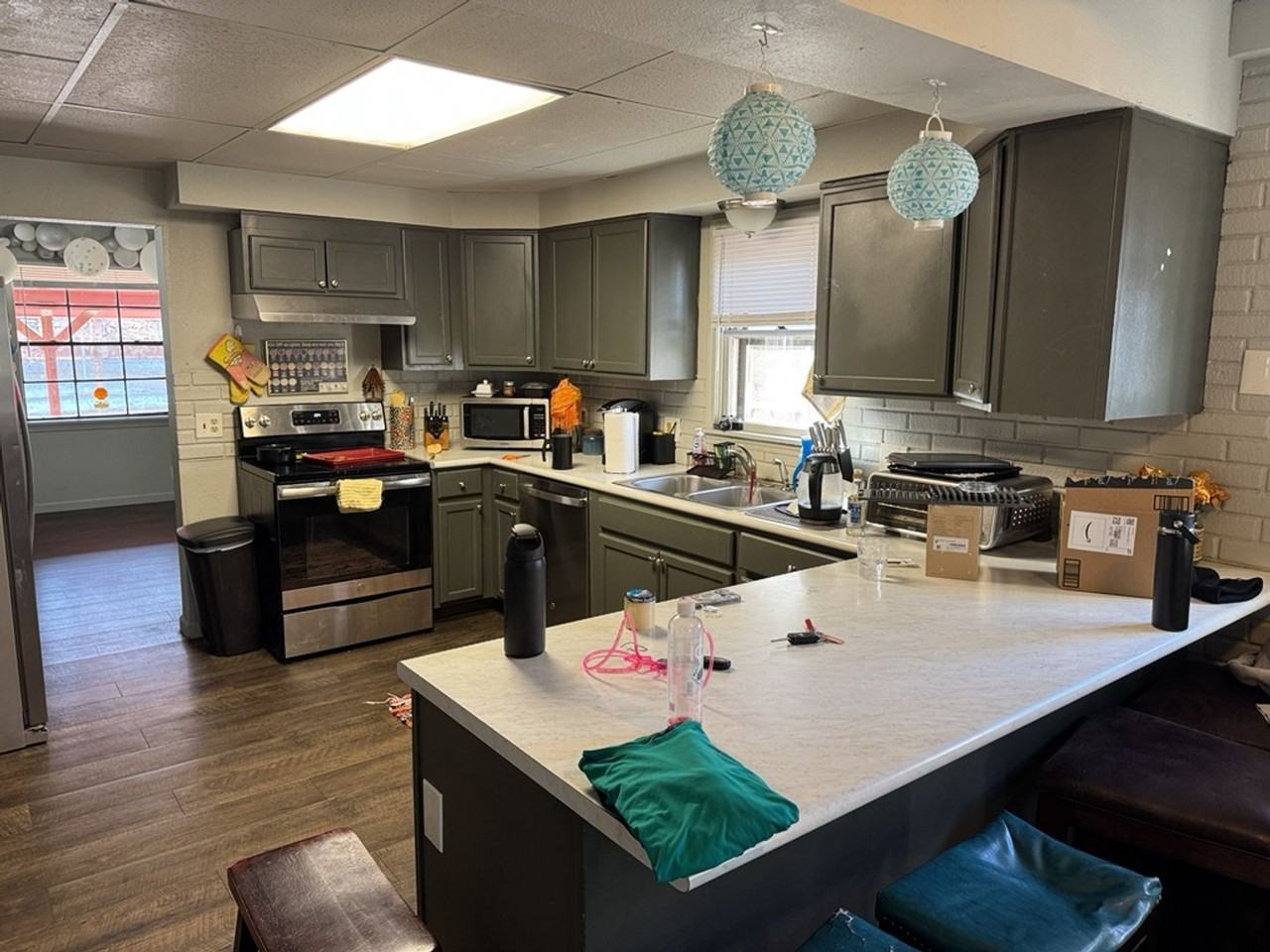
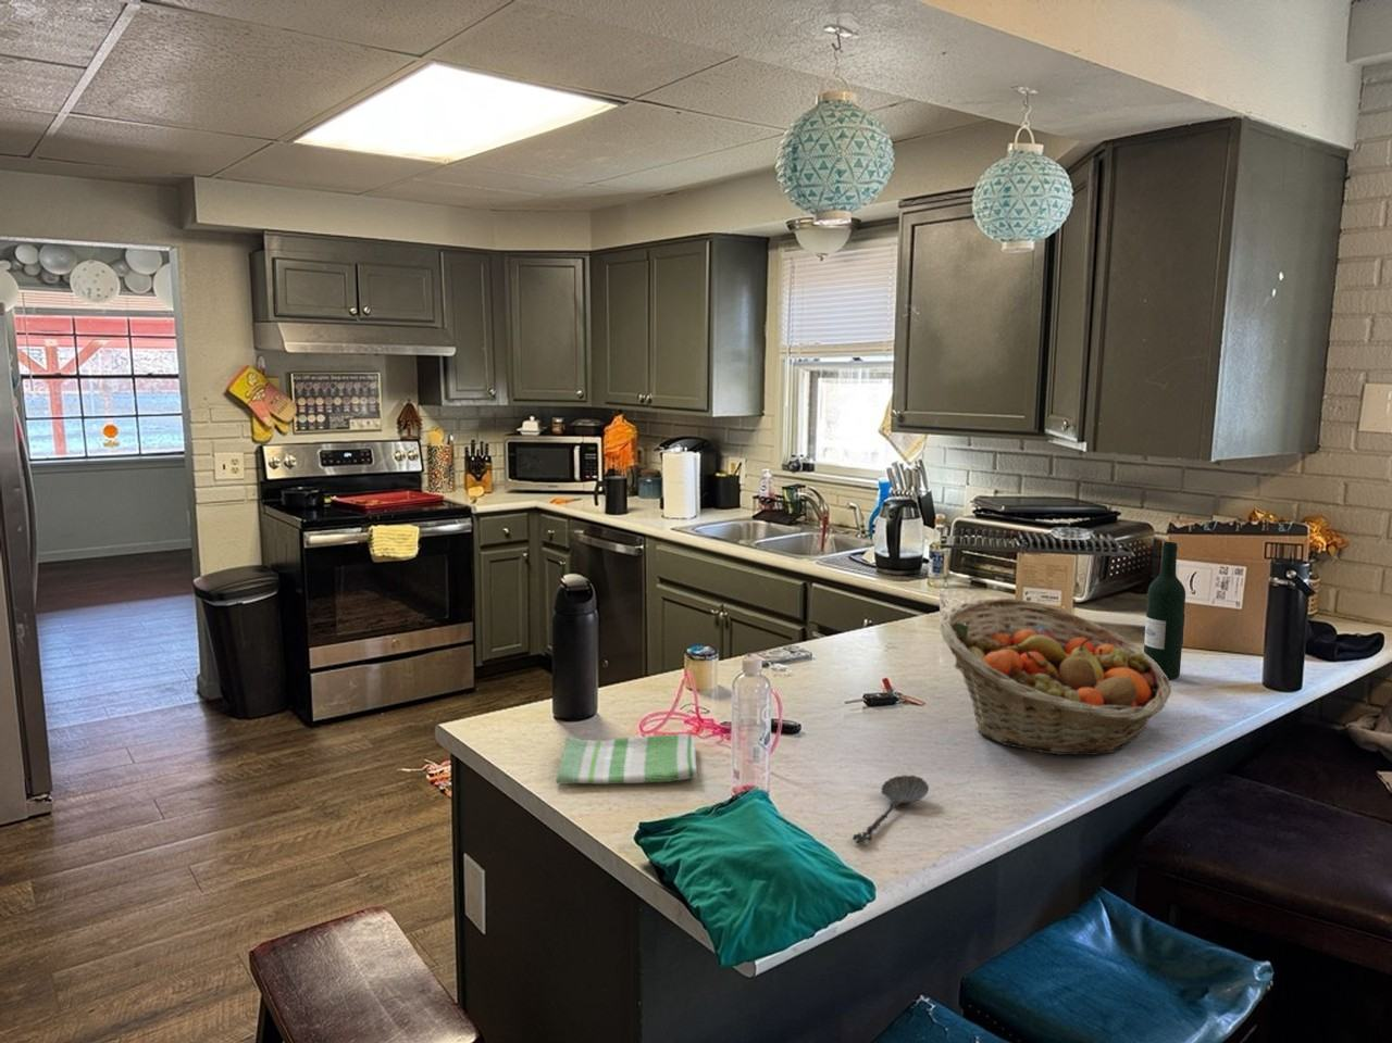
+ wine bottle (1165, 608)
+ fruit basket (1051, 671)
+ spoon (888, 810)
+ dish towel (628, 757)
